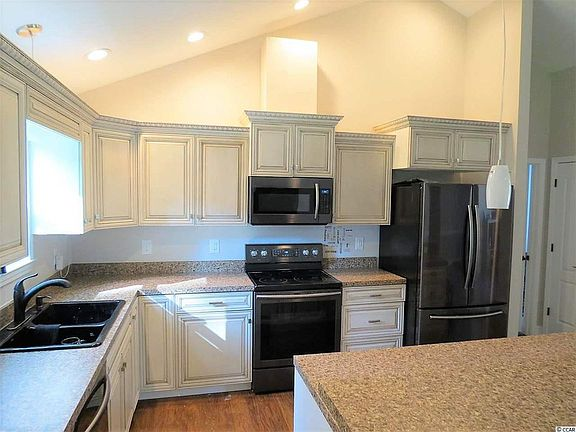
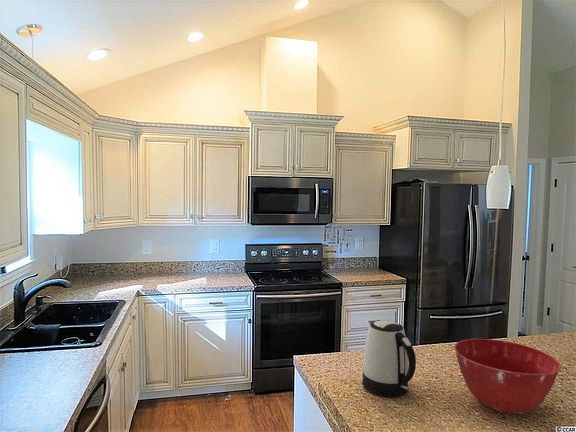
+ mixing bowl (503, 378)
+ kettle (390, 356)
